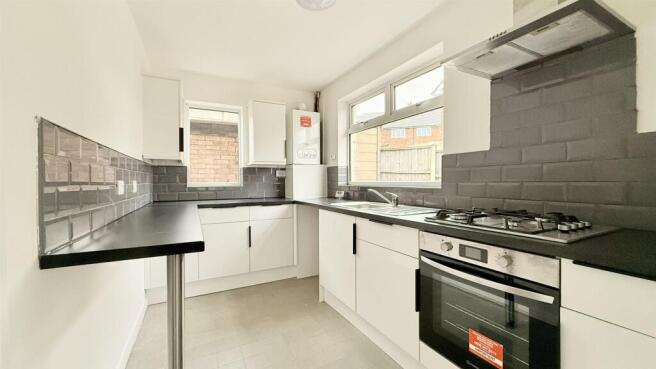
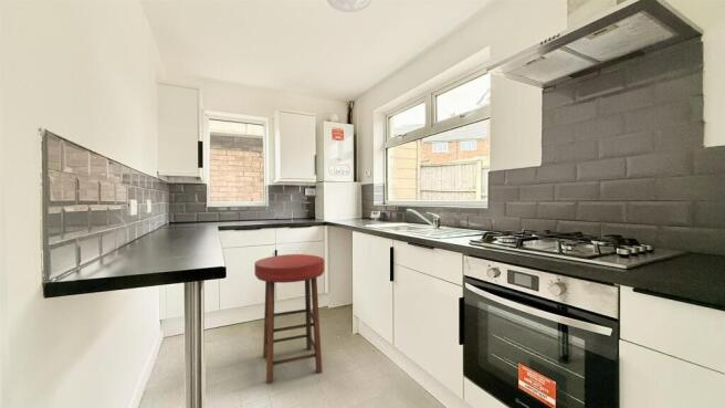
+ bar stool (291, 311)
